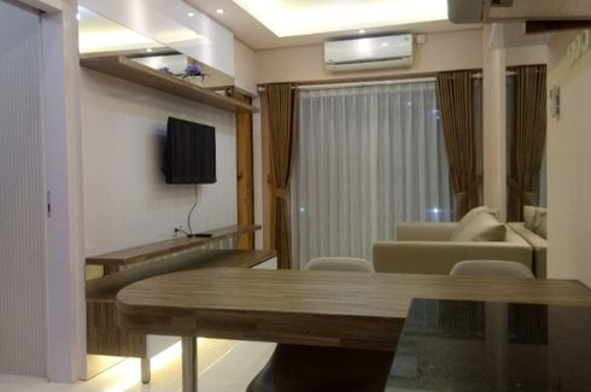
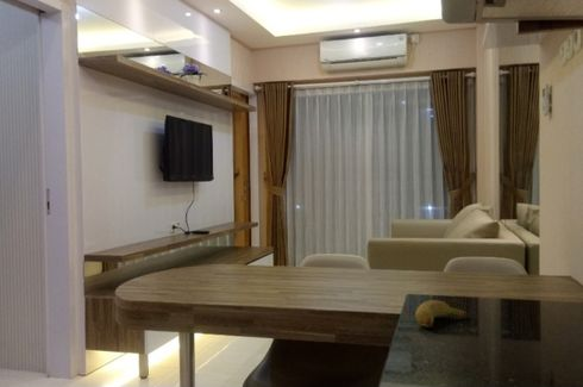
+ banana (438, 313)
